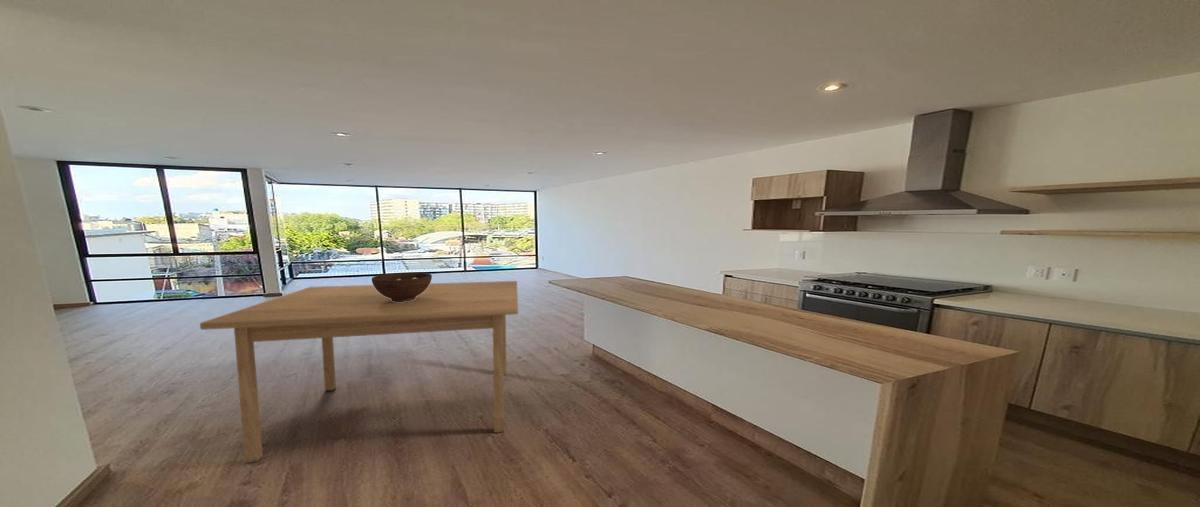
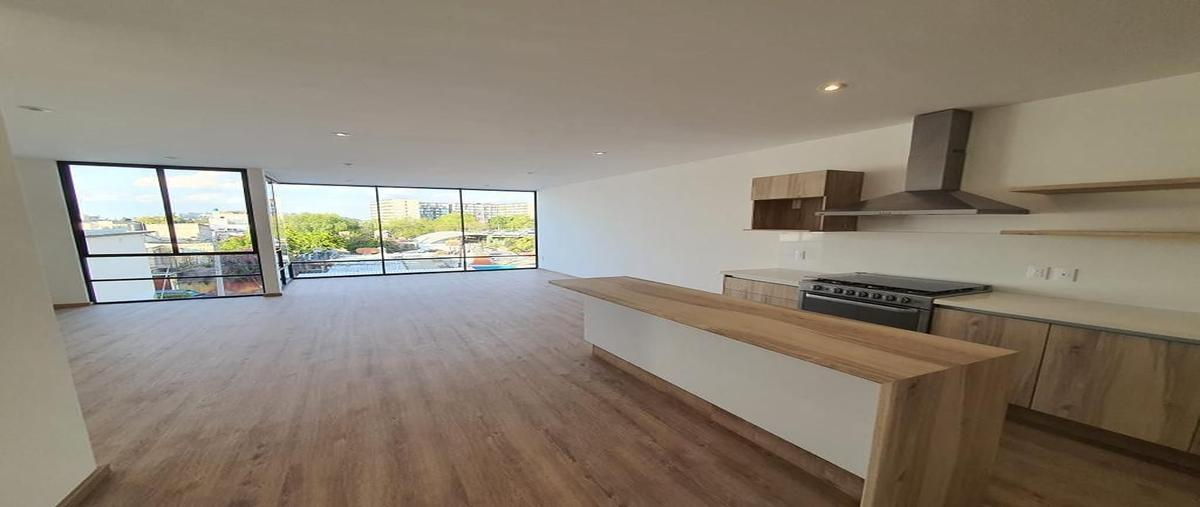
- table (401, 333)
- fruit bowl (403, 287)
